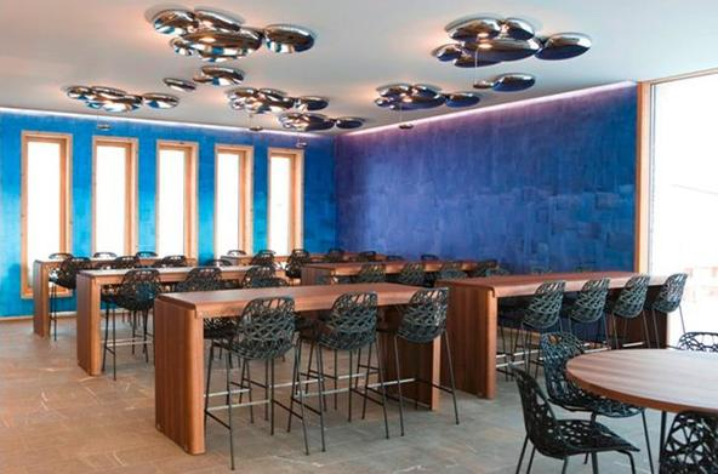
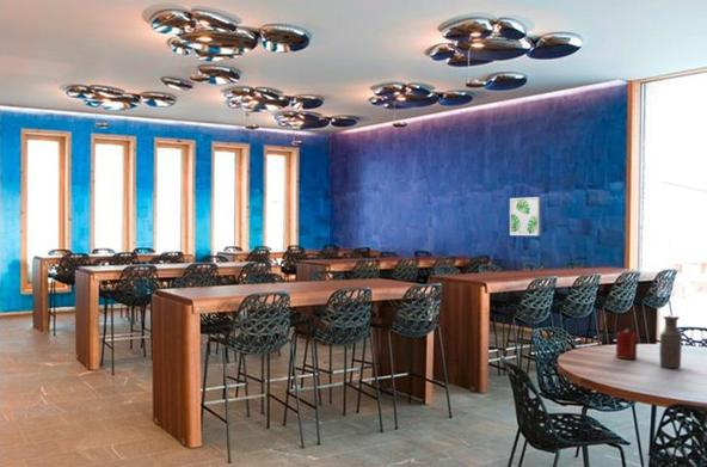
+ candle (626, 343)
+ wall art (524, 216)
+ bottle (670, 340)
